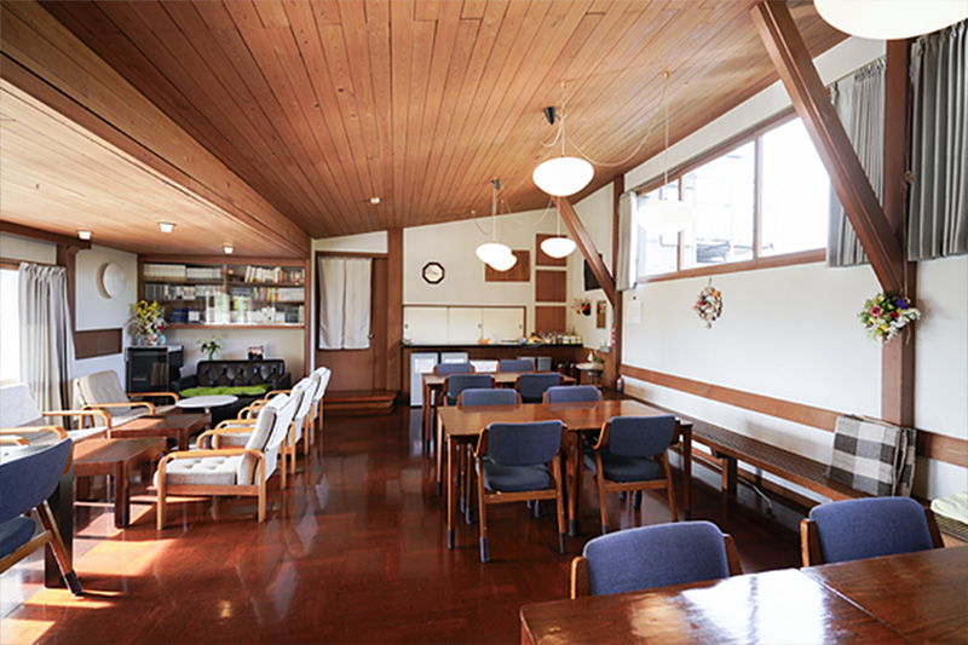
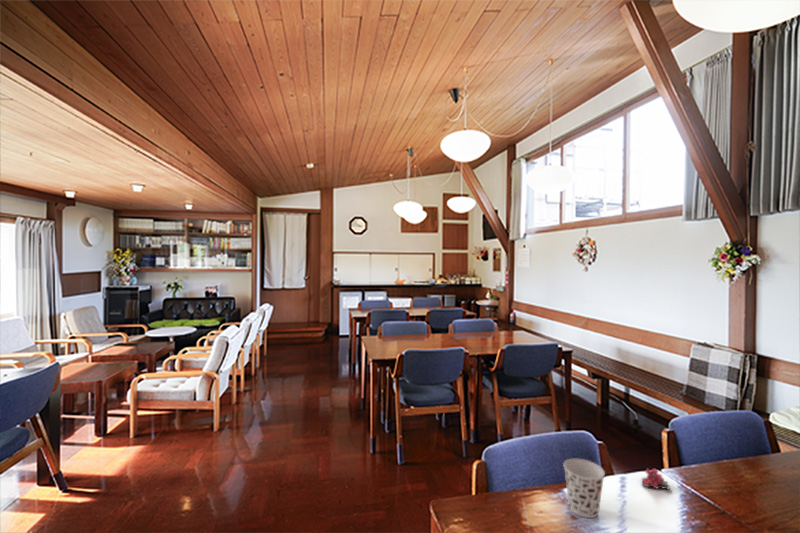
+ flower (653, 476)
+ cup (583, 488)
